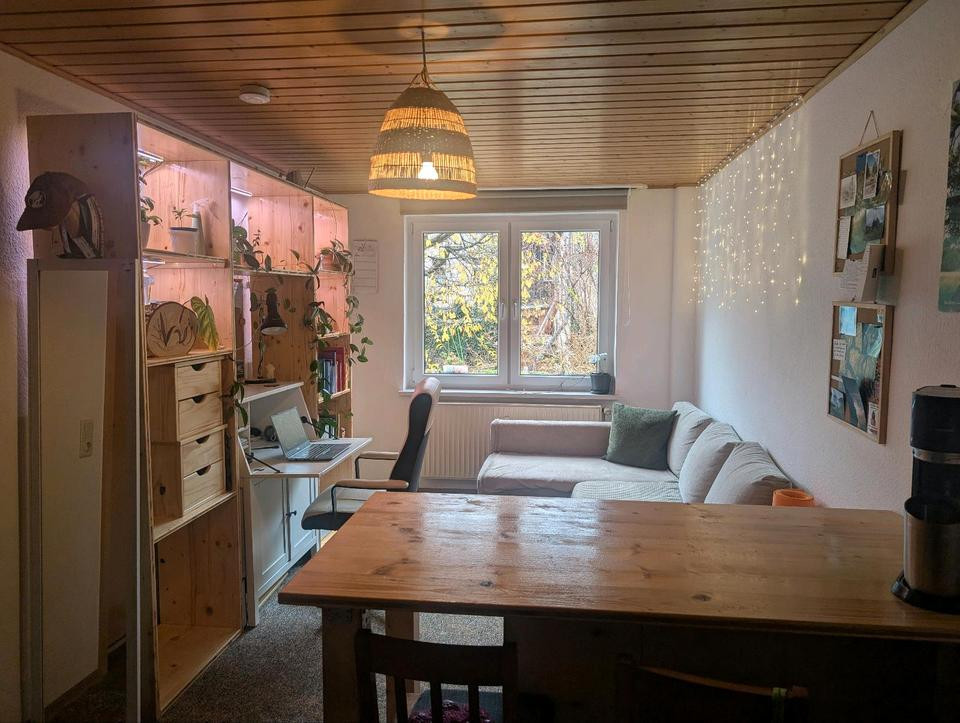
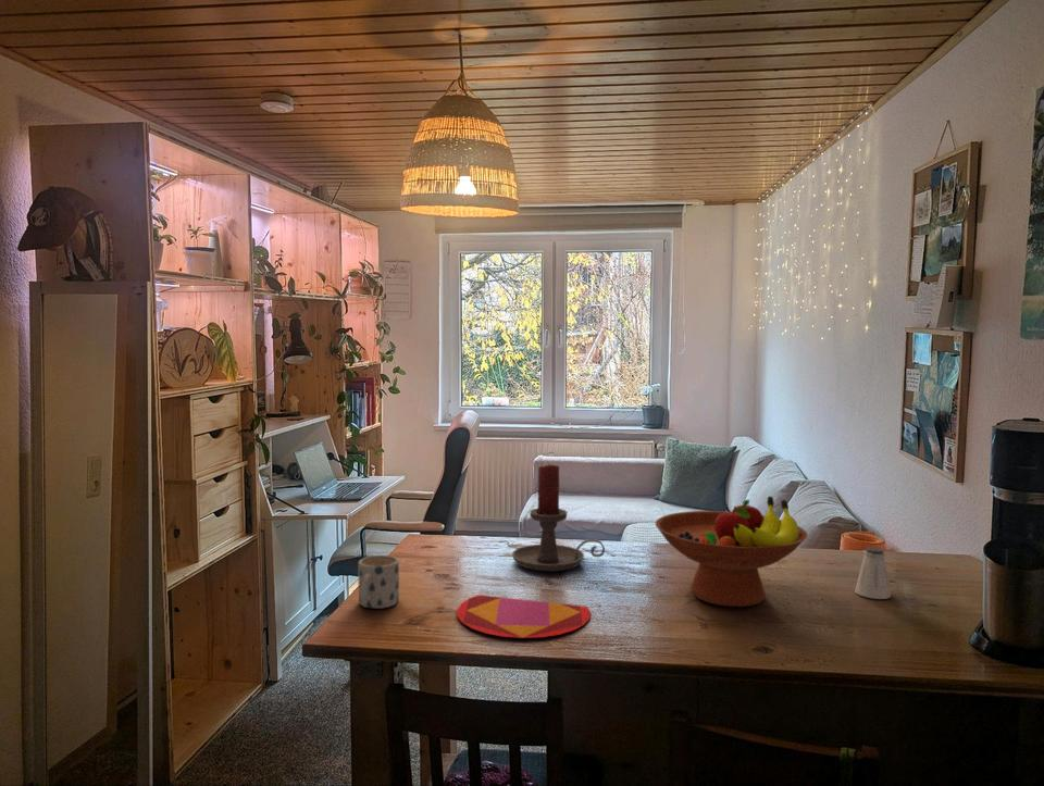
+ fruit bowl (728, 548)
+ saltshaker (873, 571)
+ candle holder (559, 513)
+ plate (523, 611)
+ mug (375, 584)
